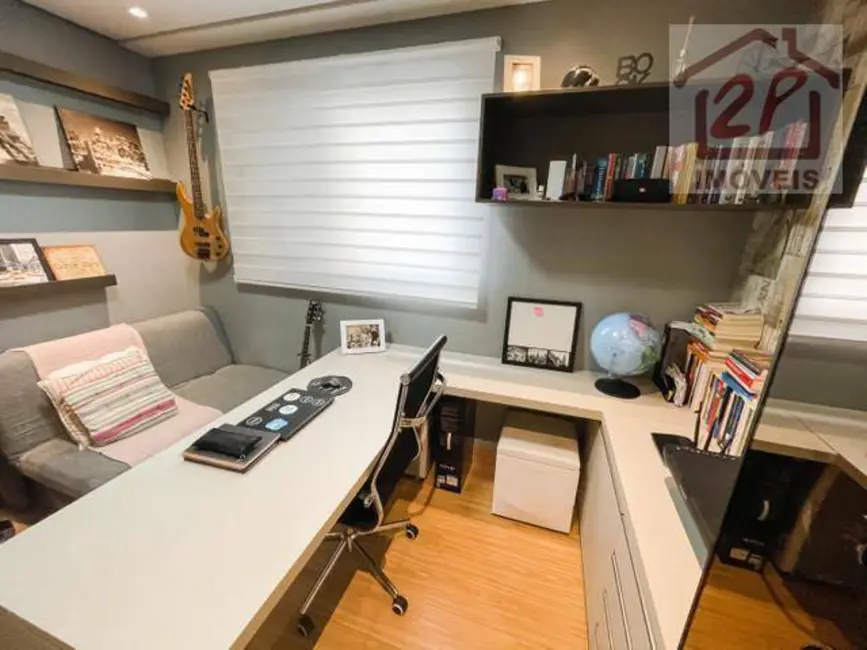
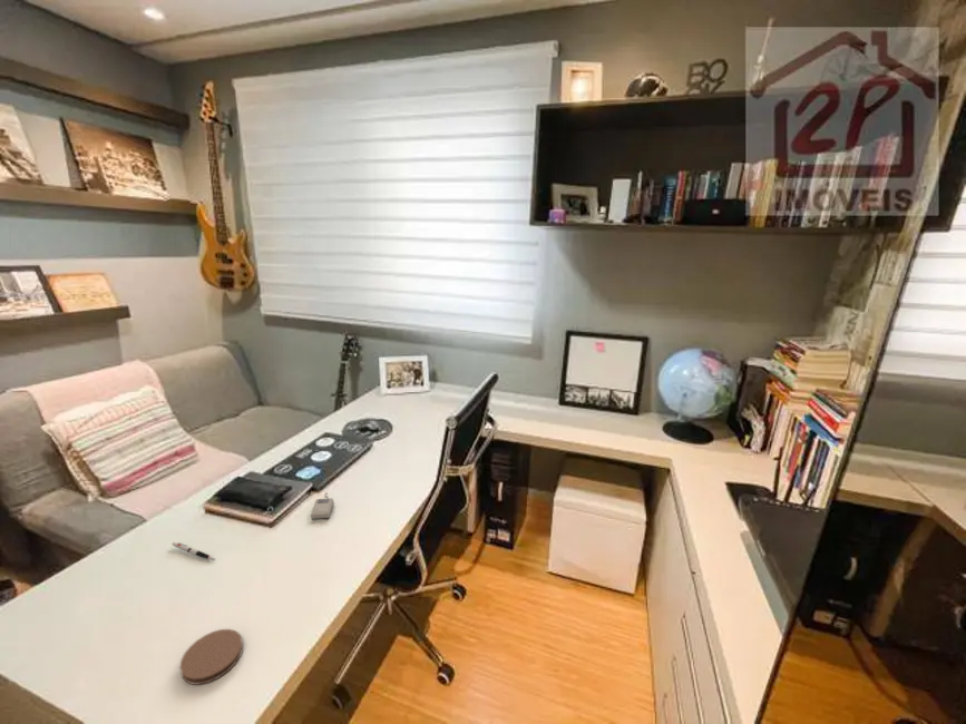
+ coaster (212, 655)
+ computer mouse (324, 501)
+ pen (194, 550)
